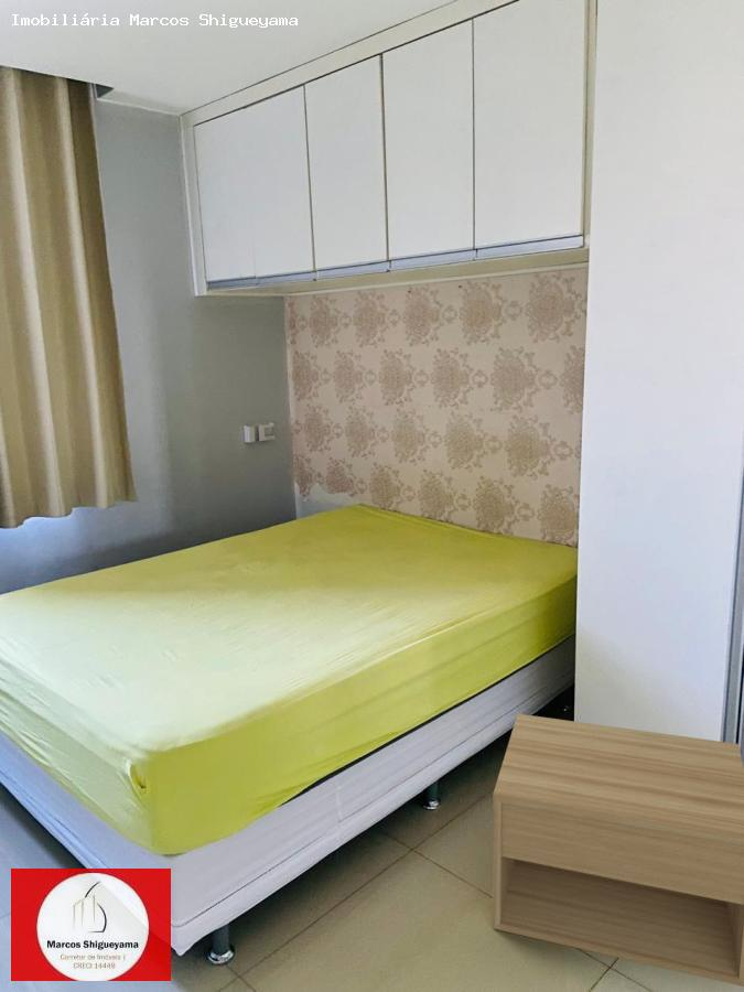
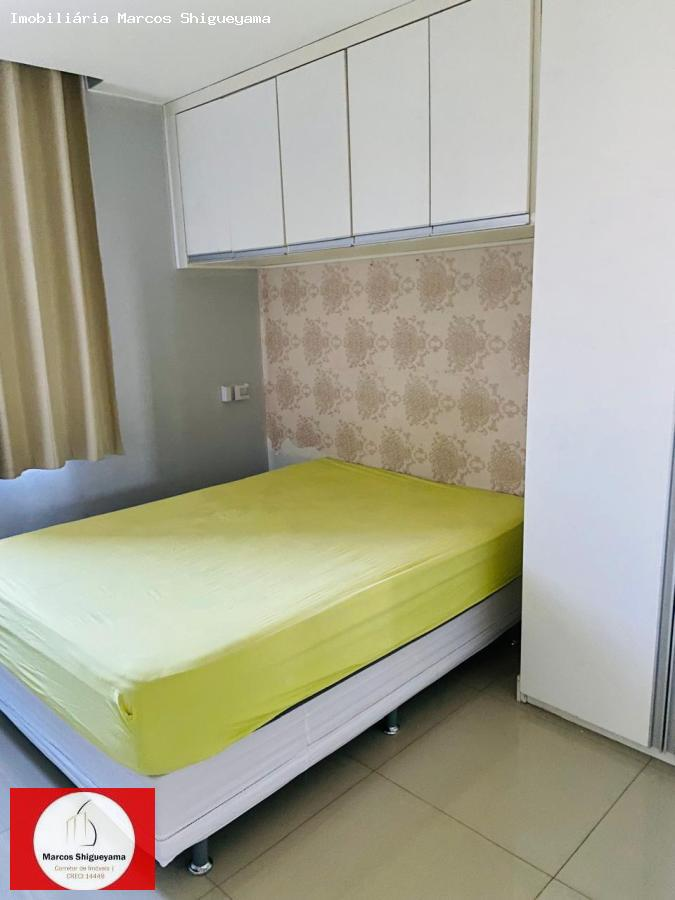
- nightstand (618, 833)
